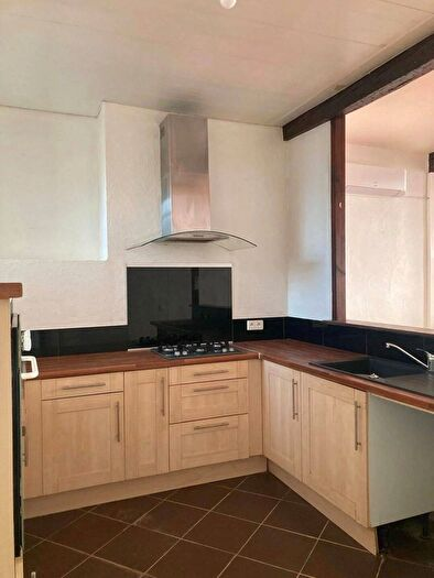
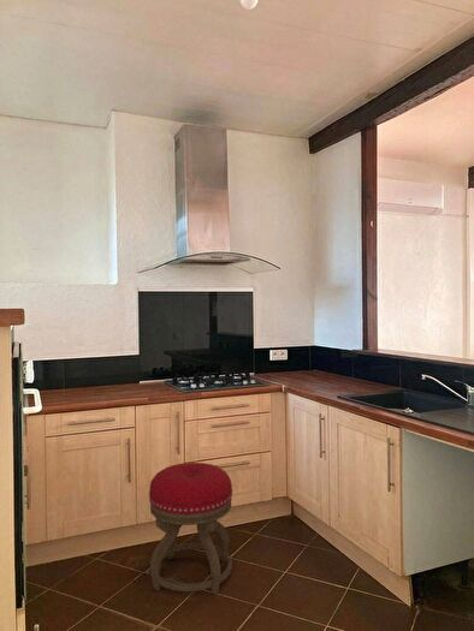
+ stool (191, 523)
